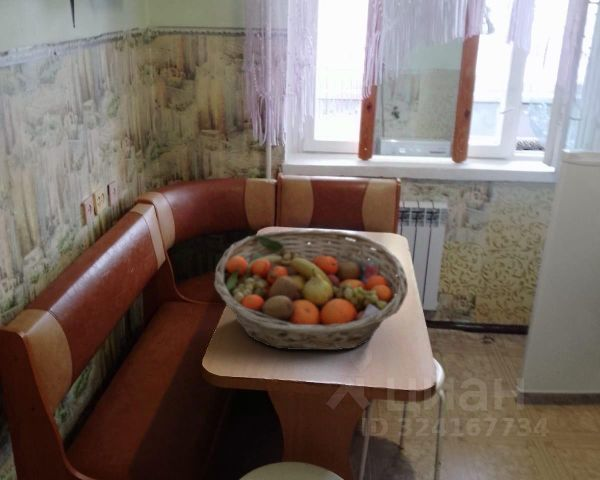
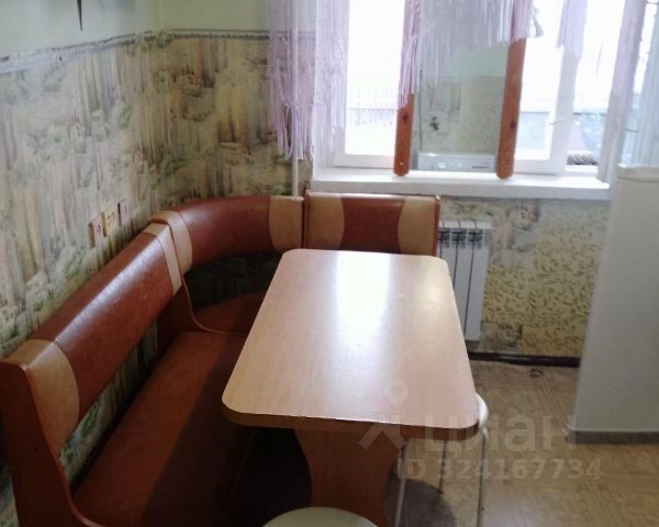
- fruit basket (310, 287)
